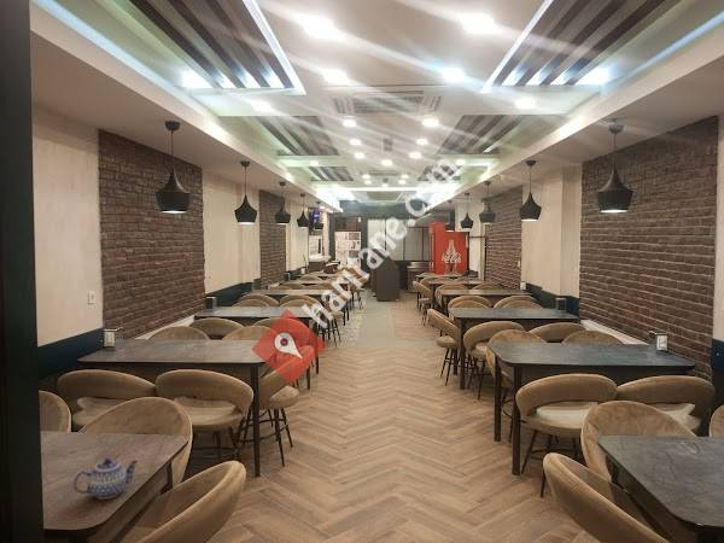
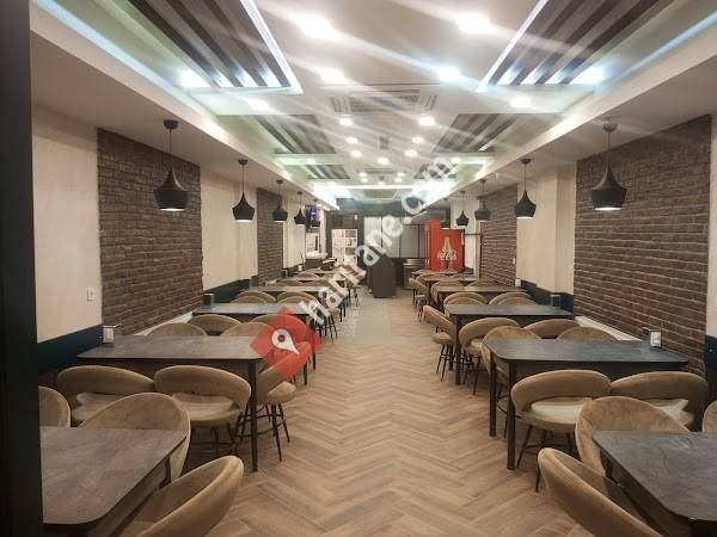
- teapot (107, 475)
